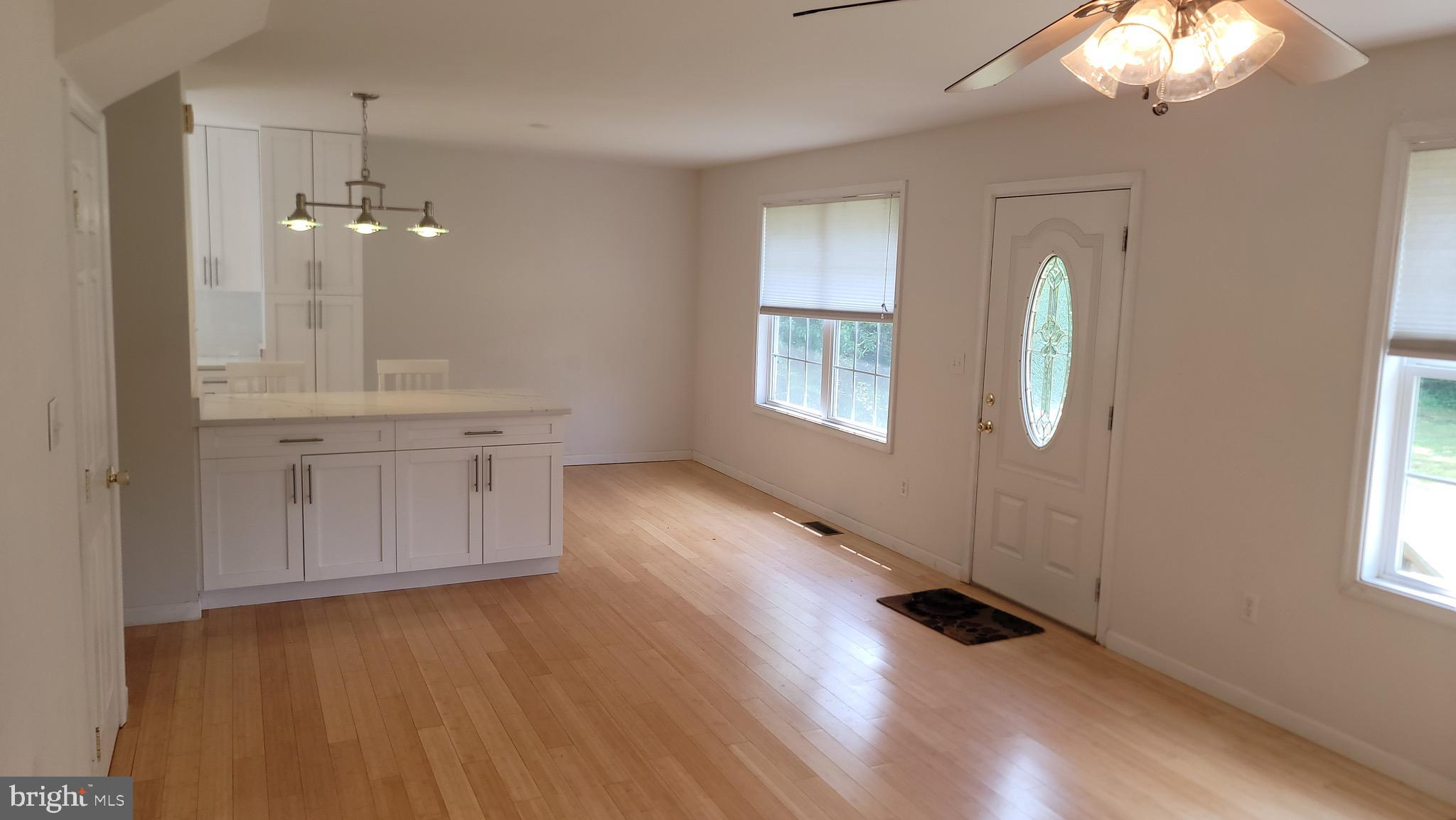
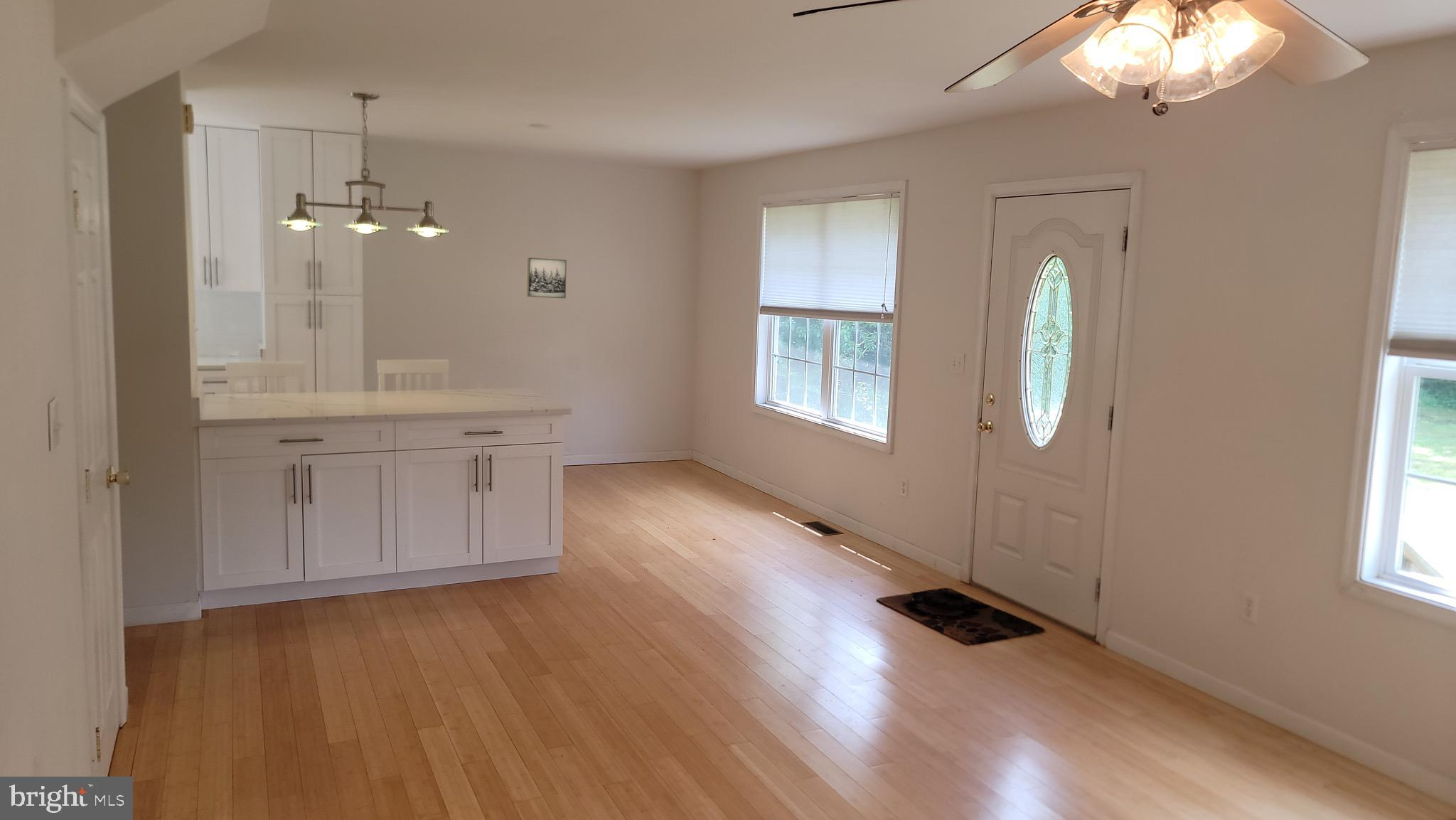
+ wall art (547, 278)
